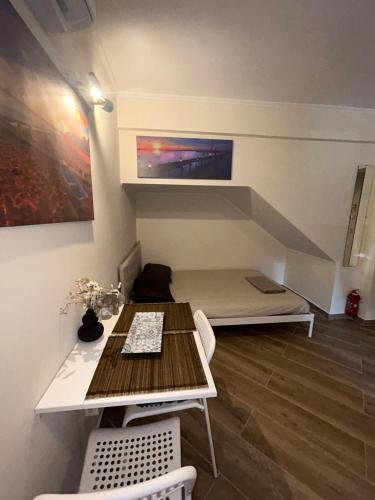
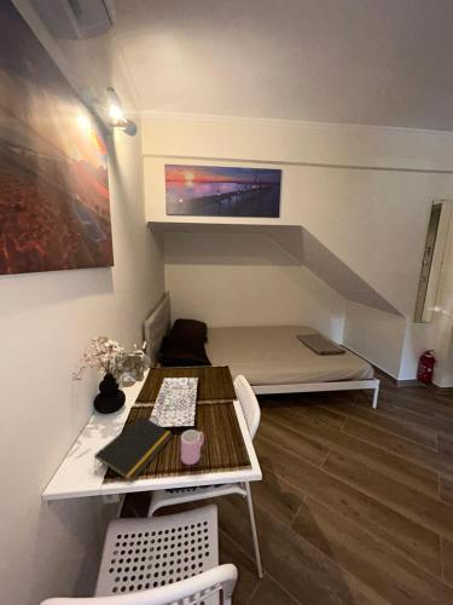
+ notepad (137, 444)
+ cup (193, 444)
